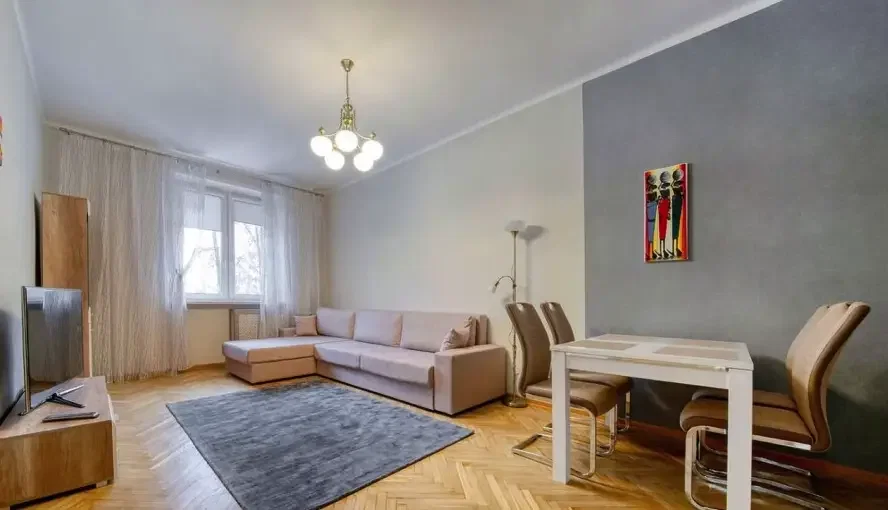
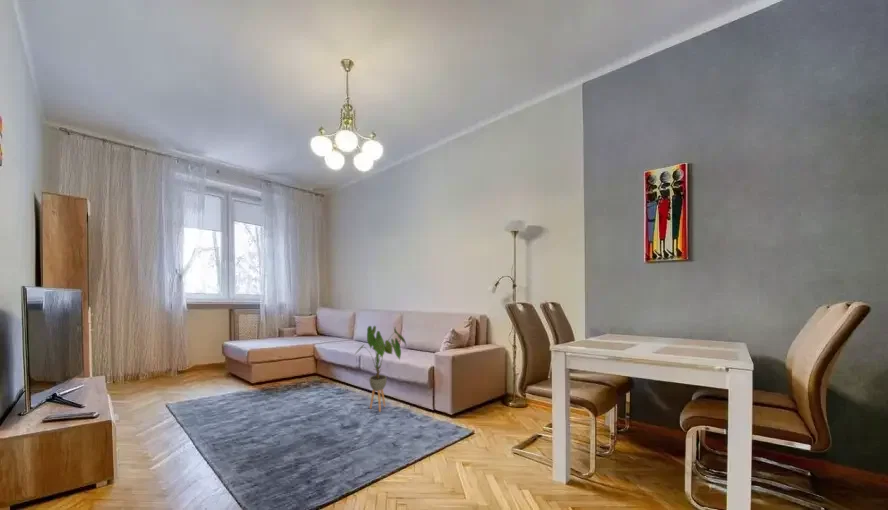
+ house plant (381, 369)
